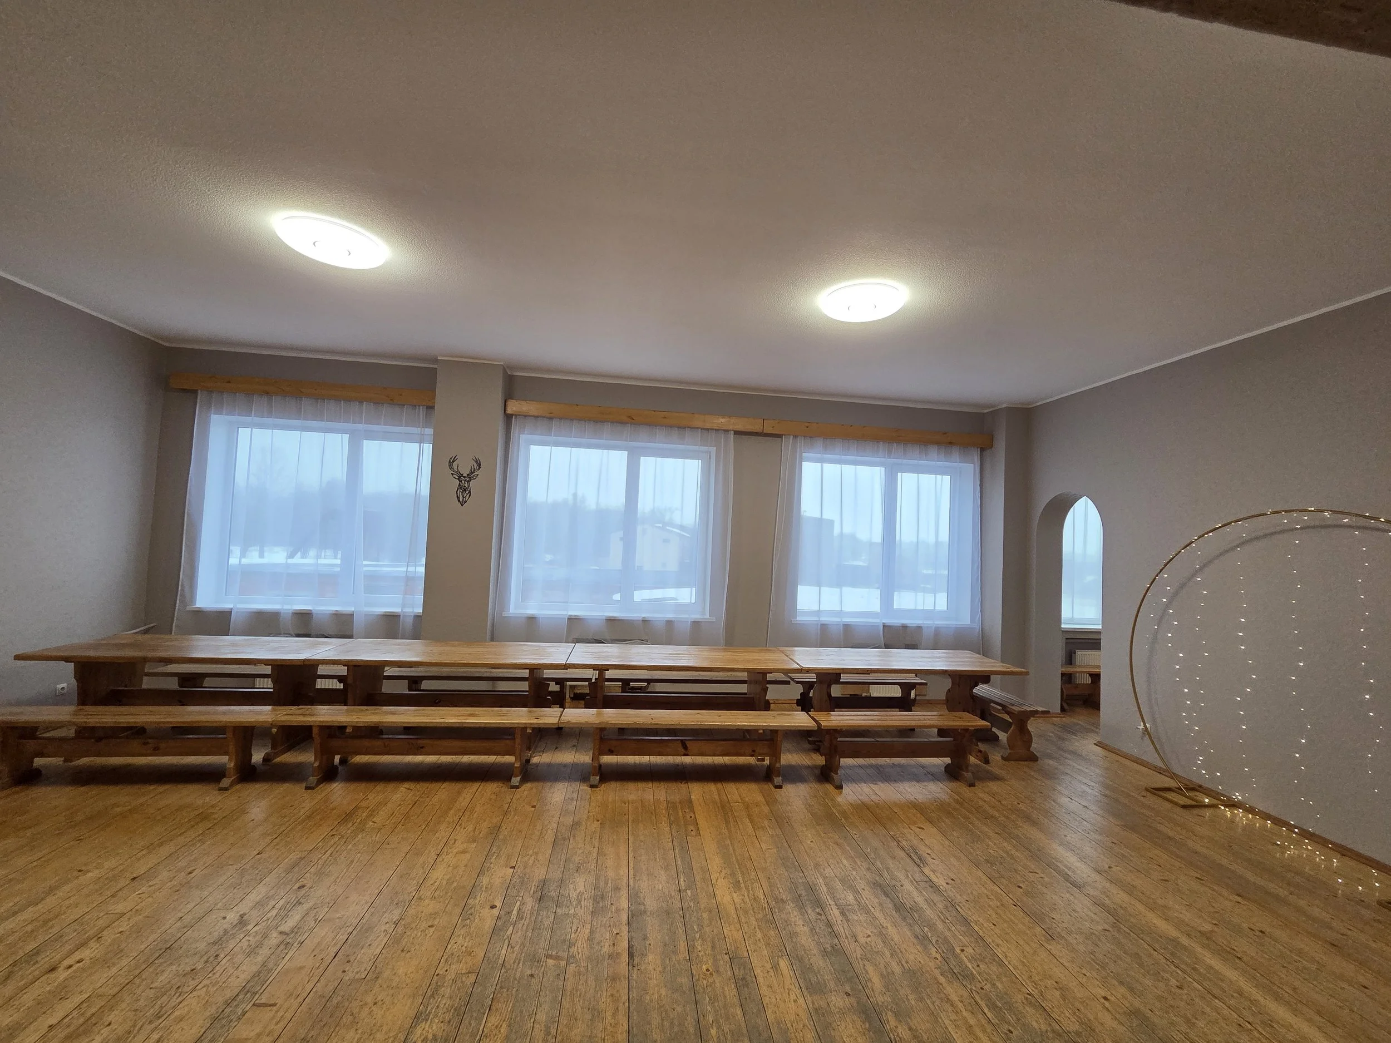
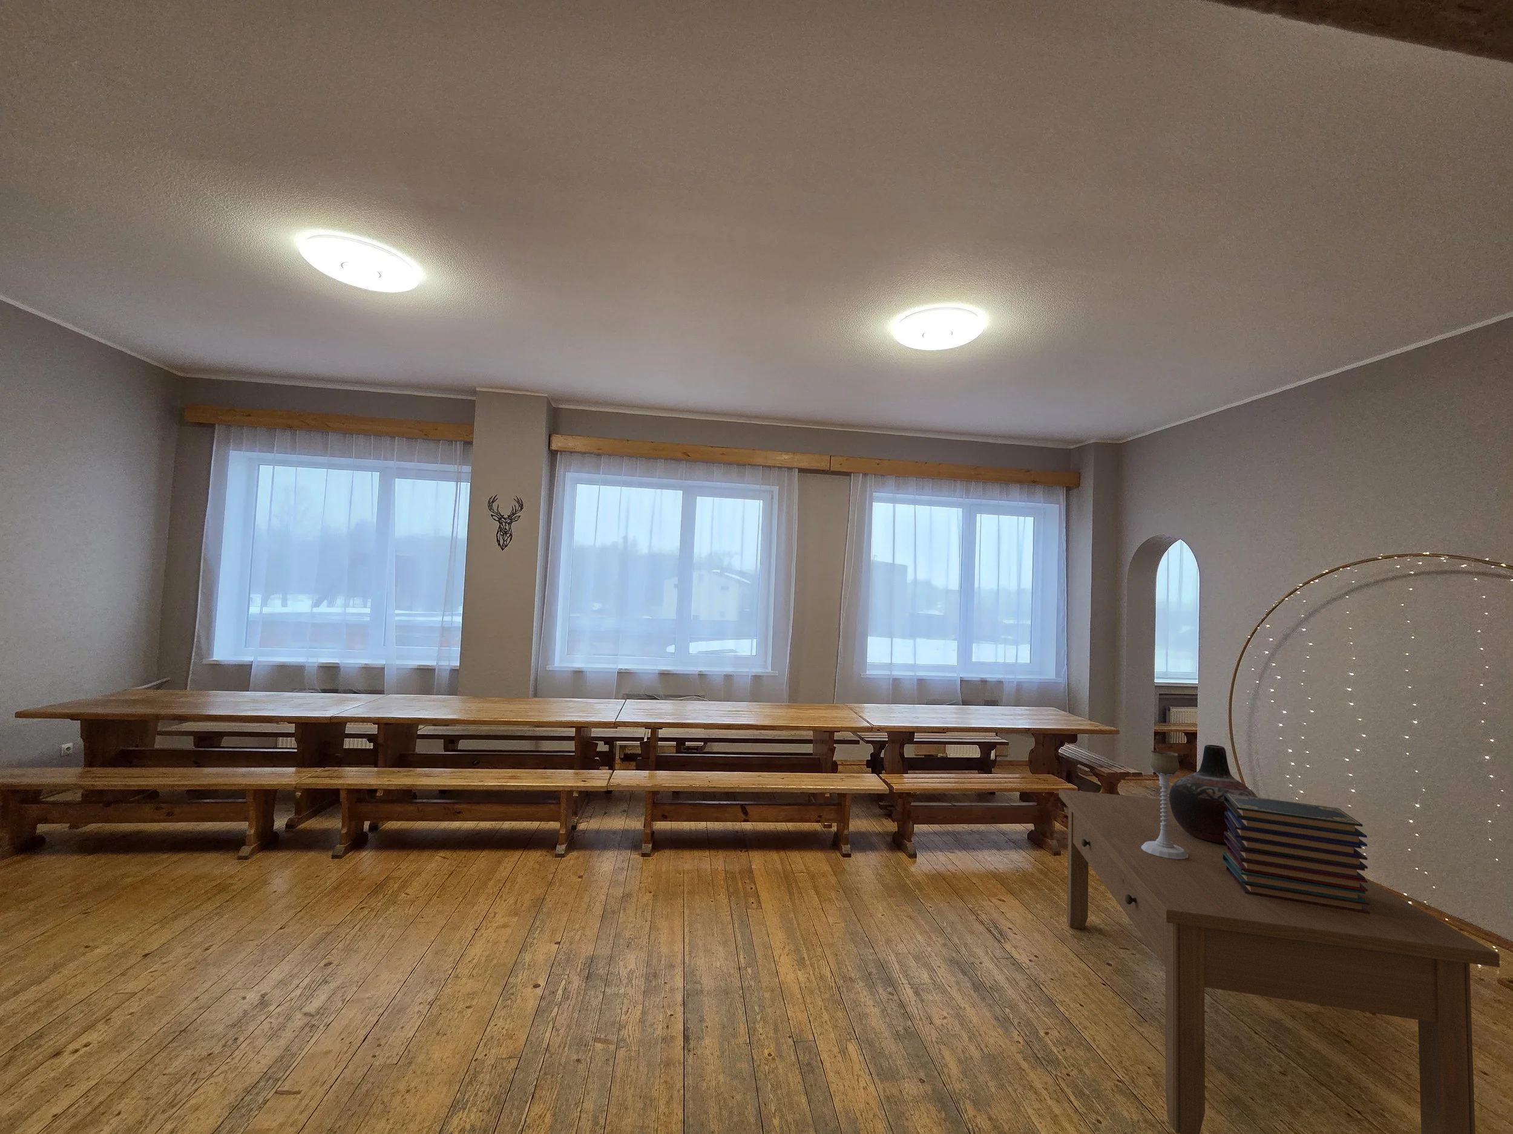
+ coffee table (1210, 930)
+ candle holder (1164, 802)
+ vase (1214, 791)
+ book stack (1290, 848)
